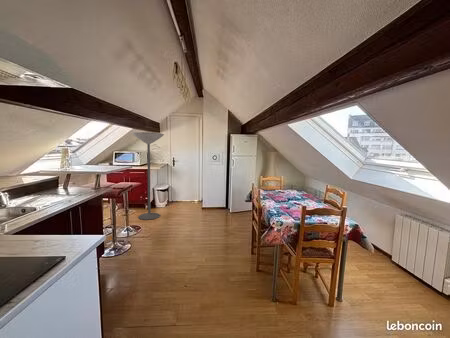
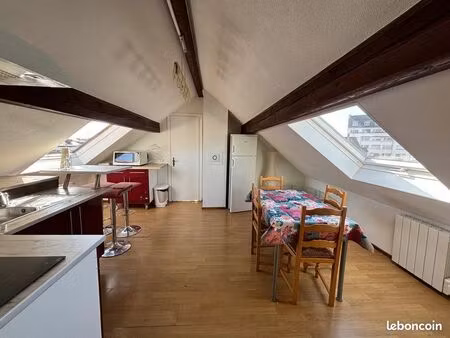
- floor lamp (148, 175)
